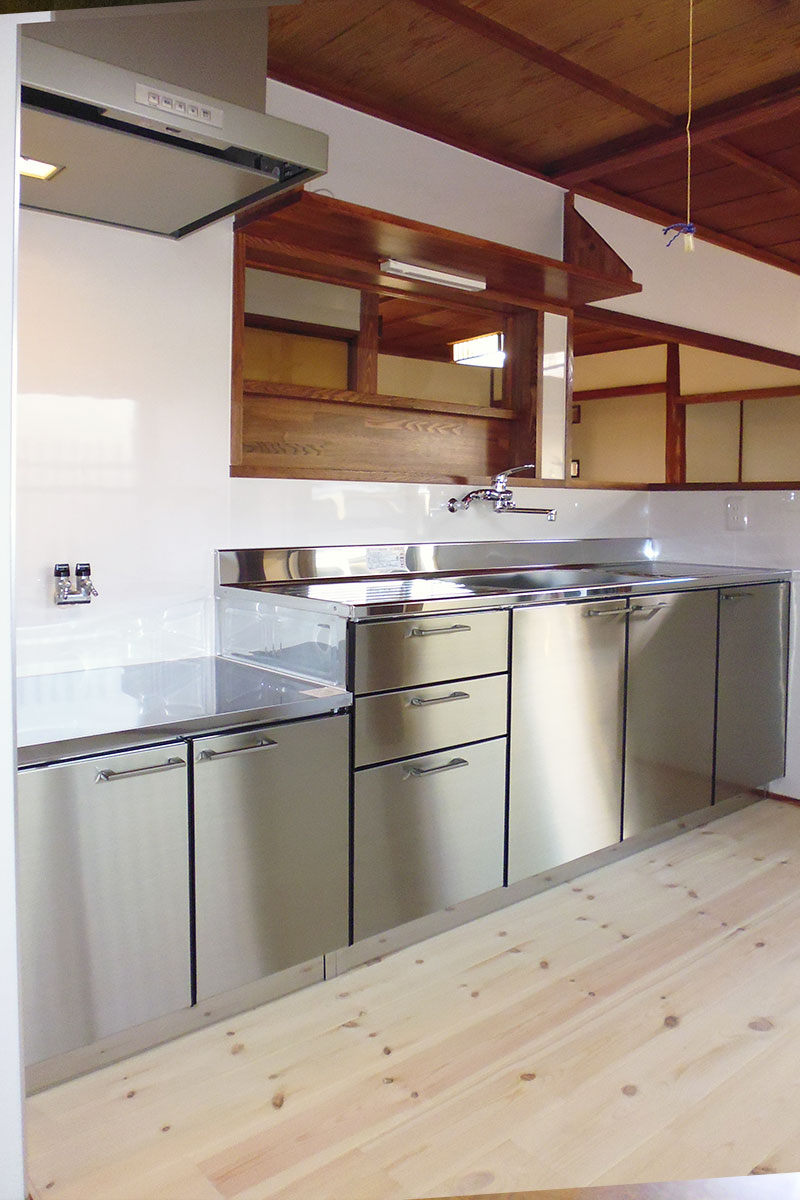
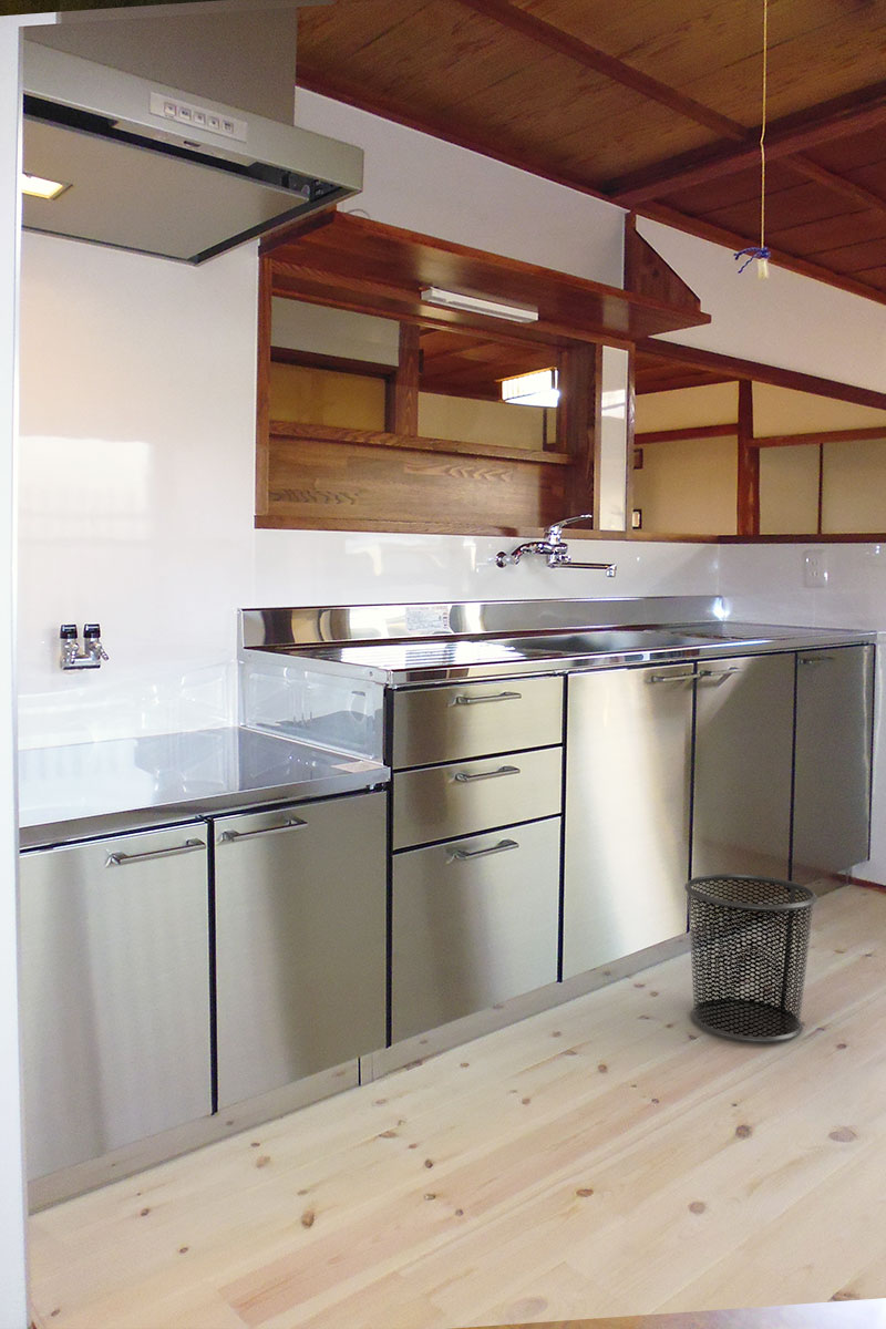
+ trash can (748, 955)
